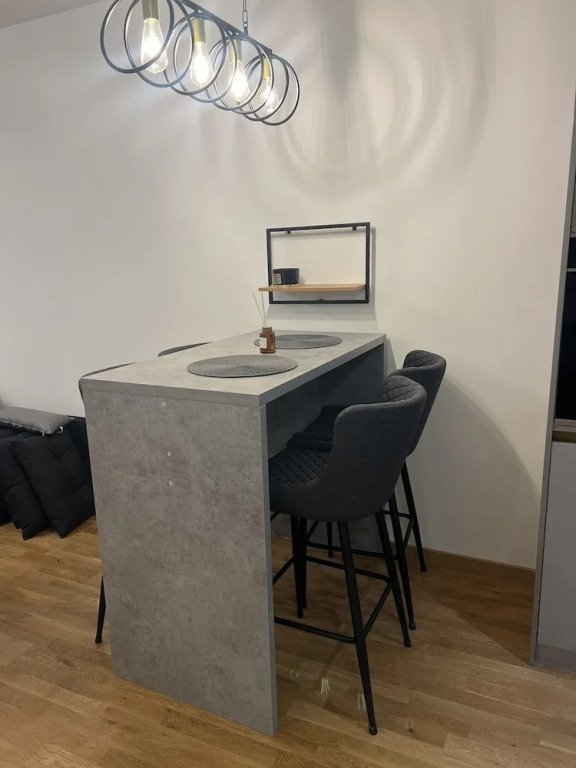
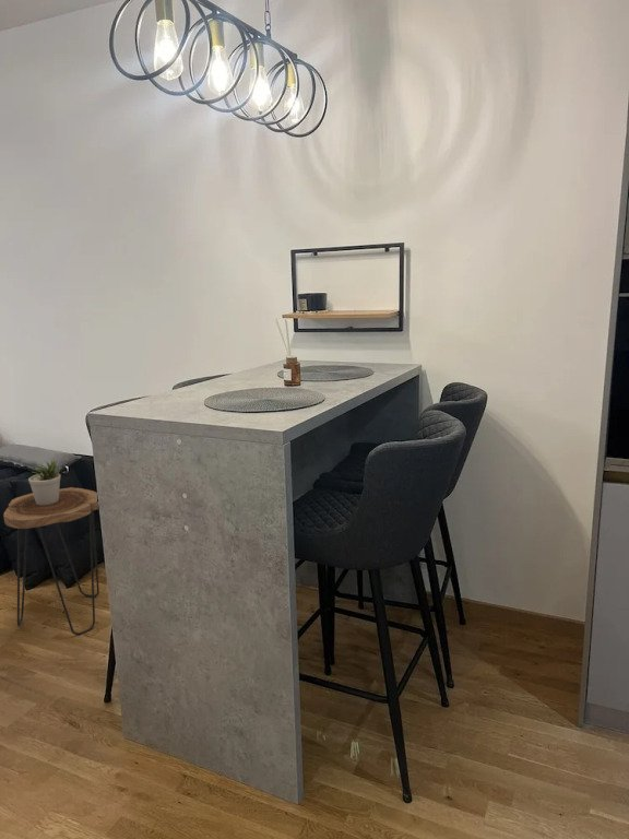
+ potted plant (46, 480)
+ side table (51, 564)
